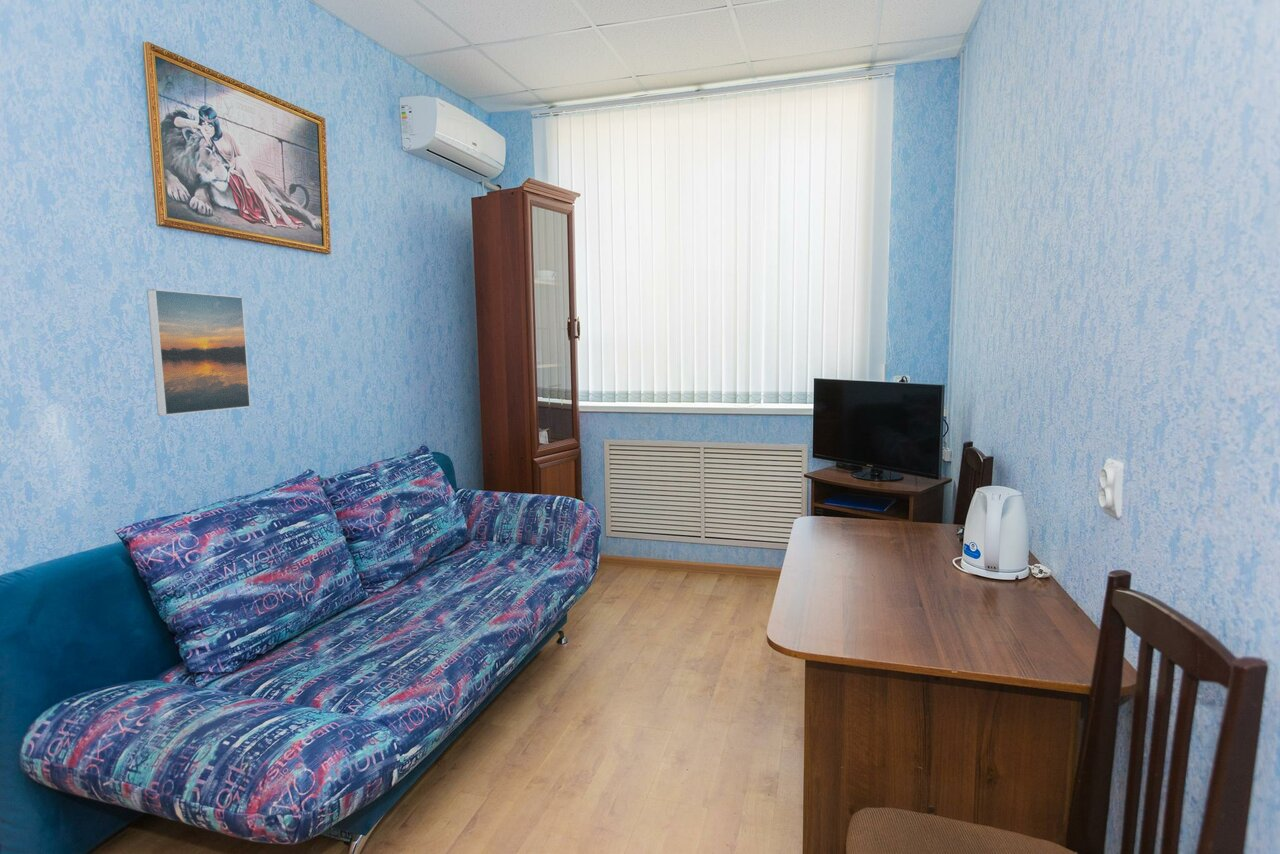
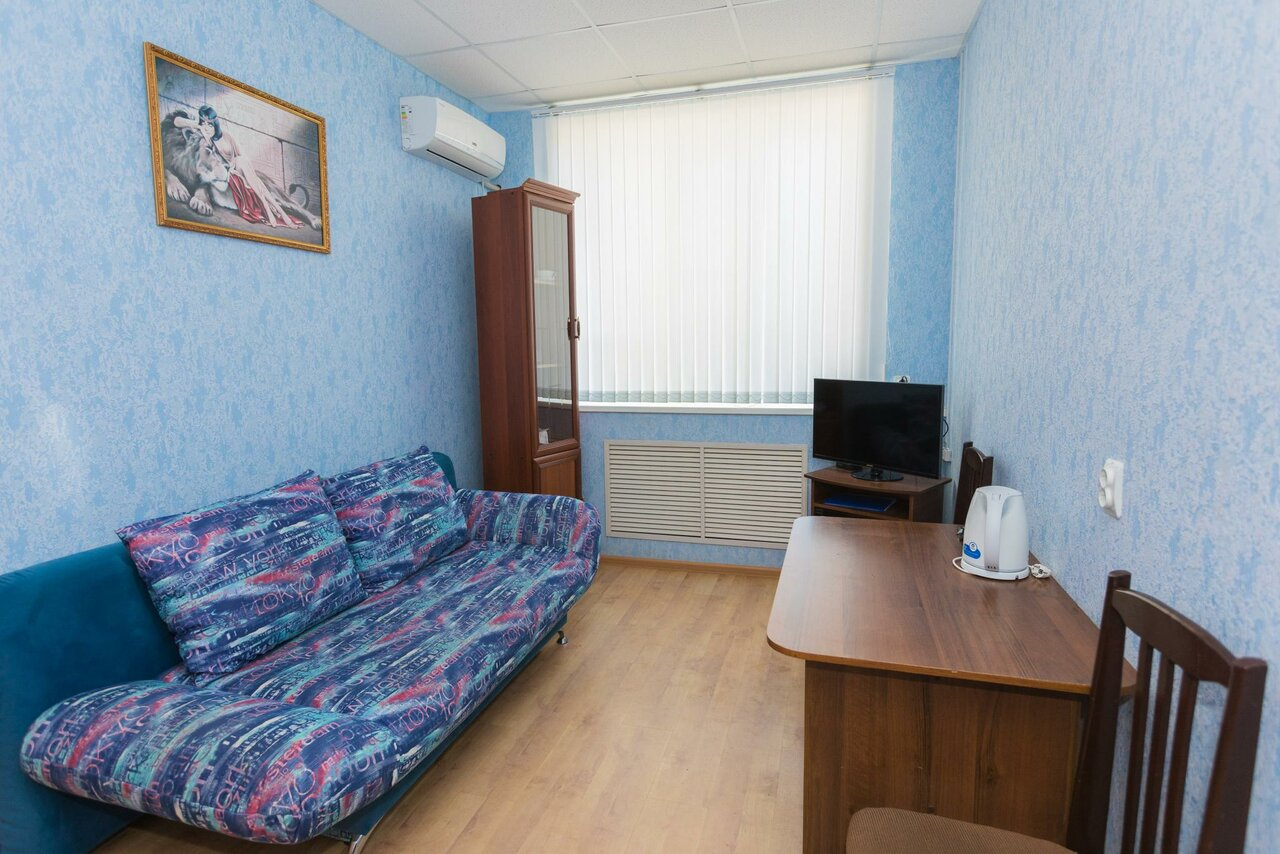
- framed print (202, 352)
